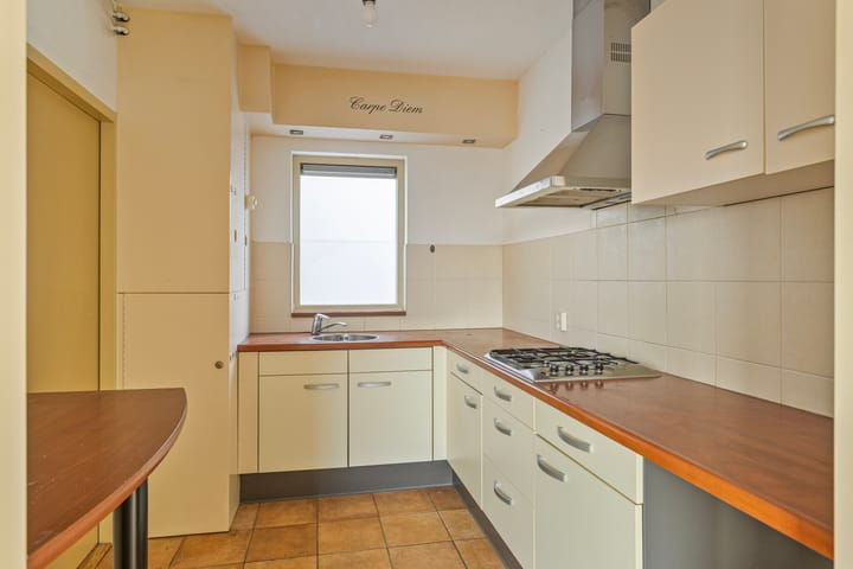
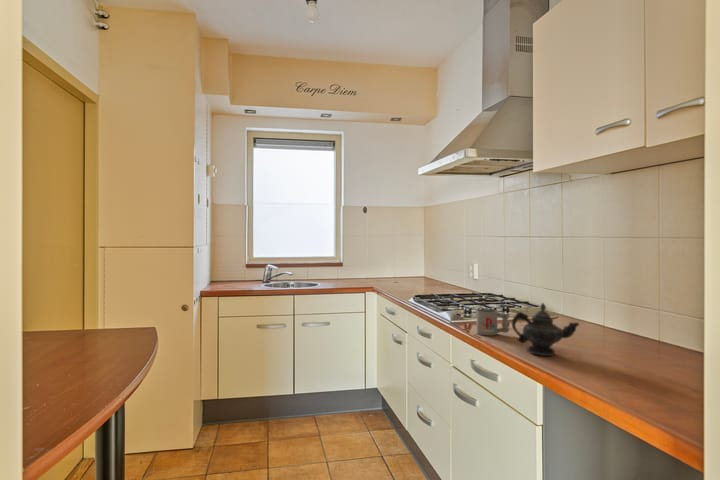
+ mug (492, 322)
+ teapot (544, 327)
